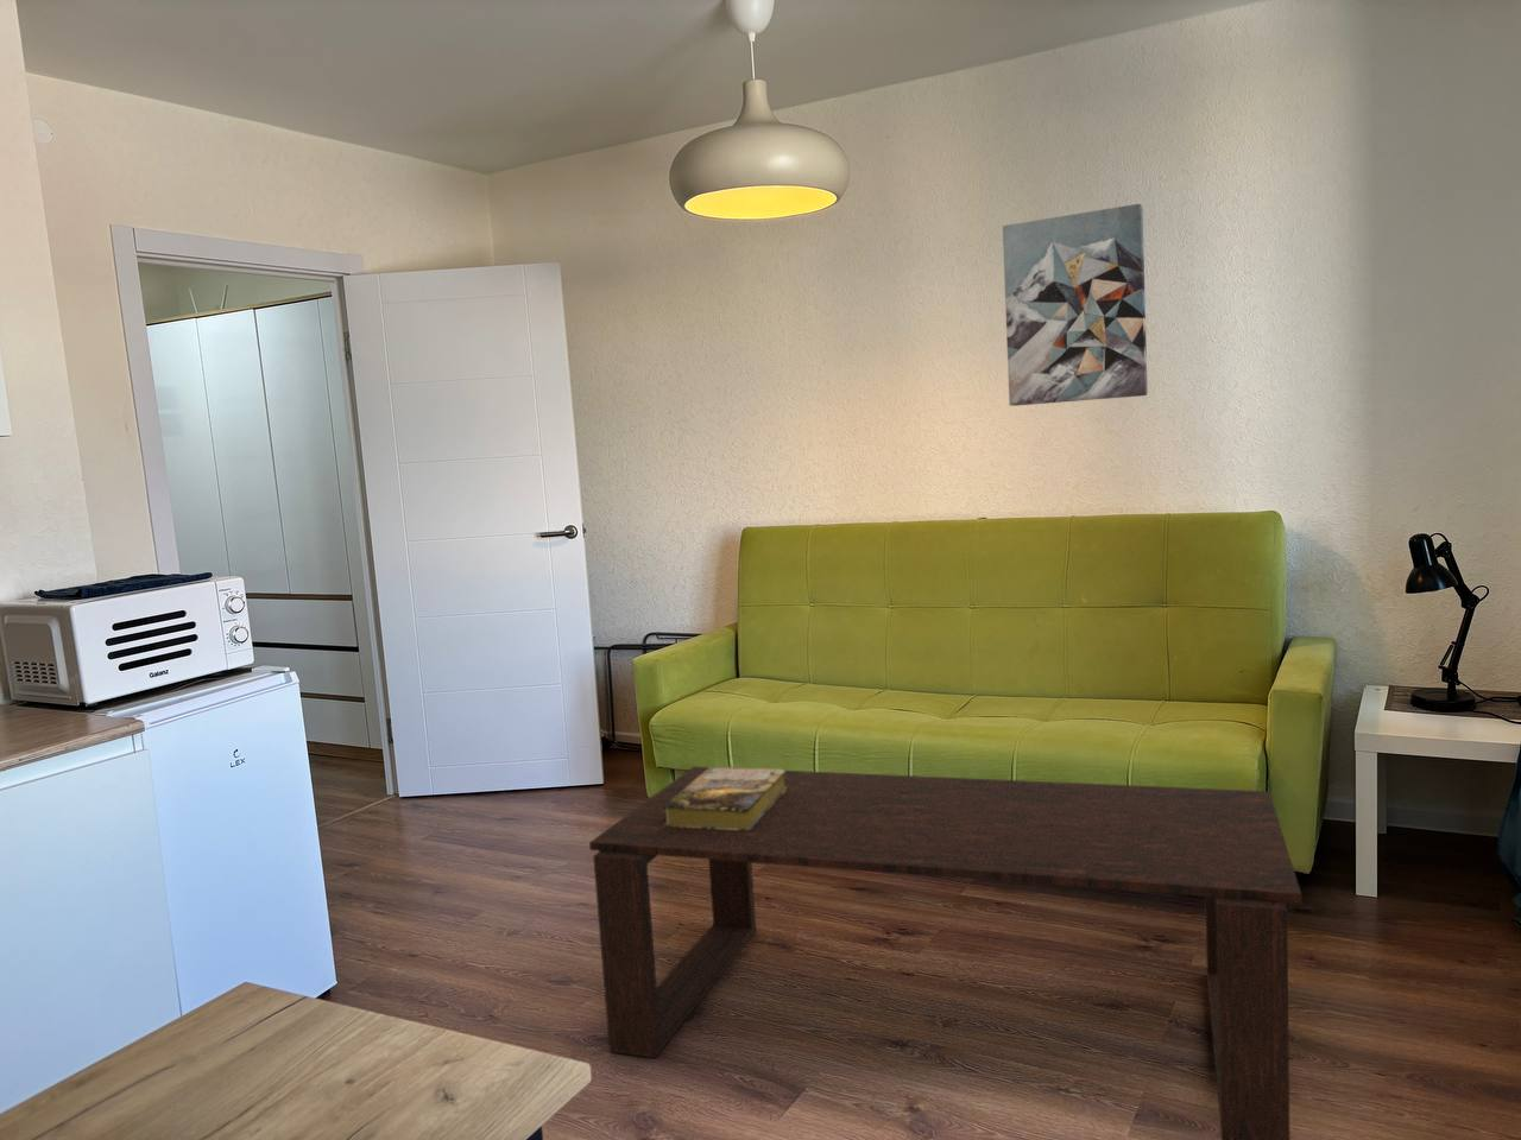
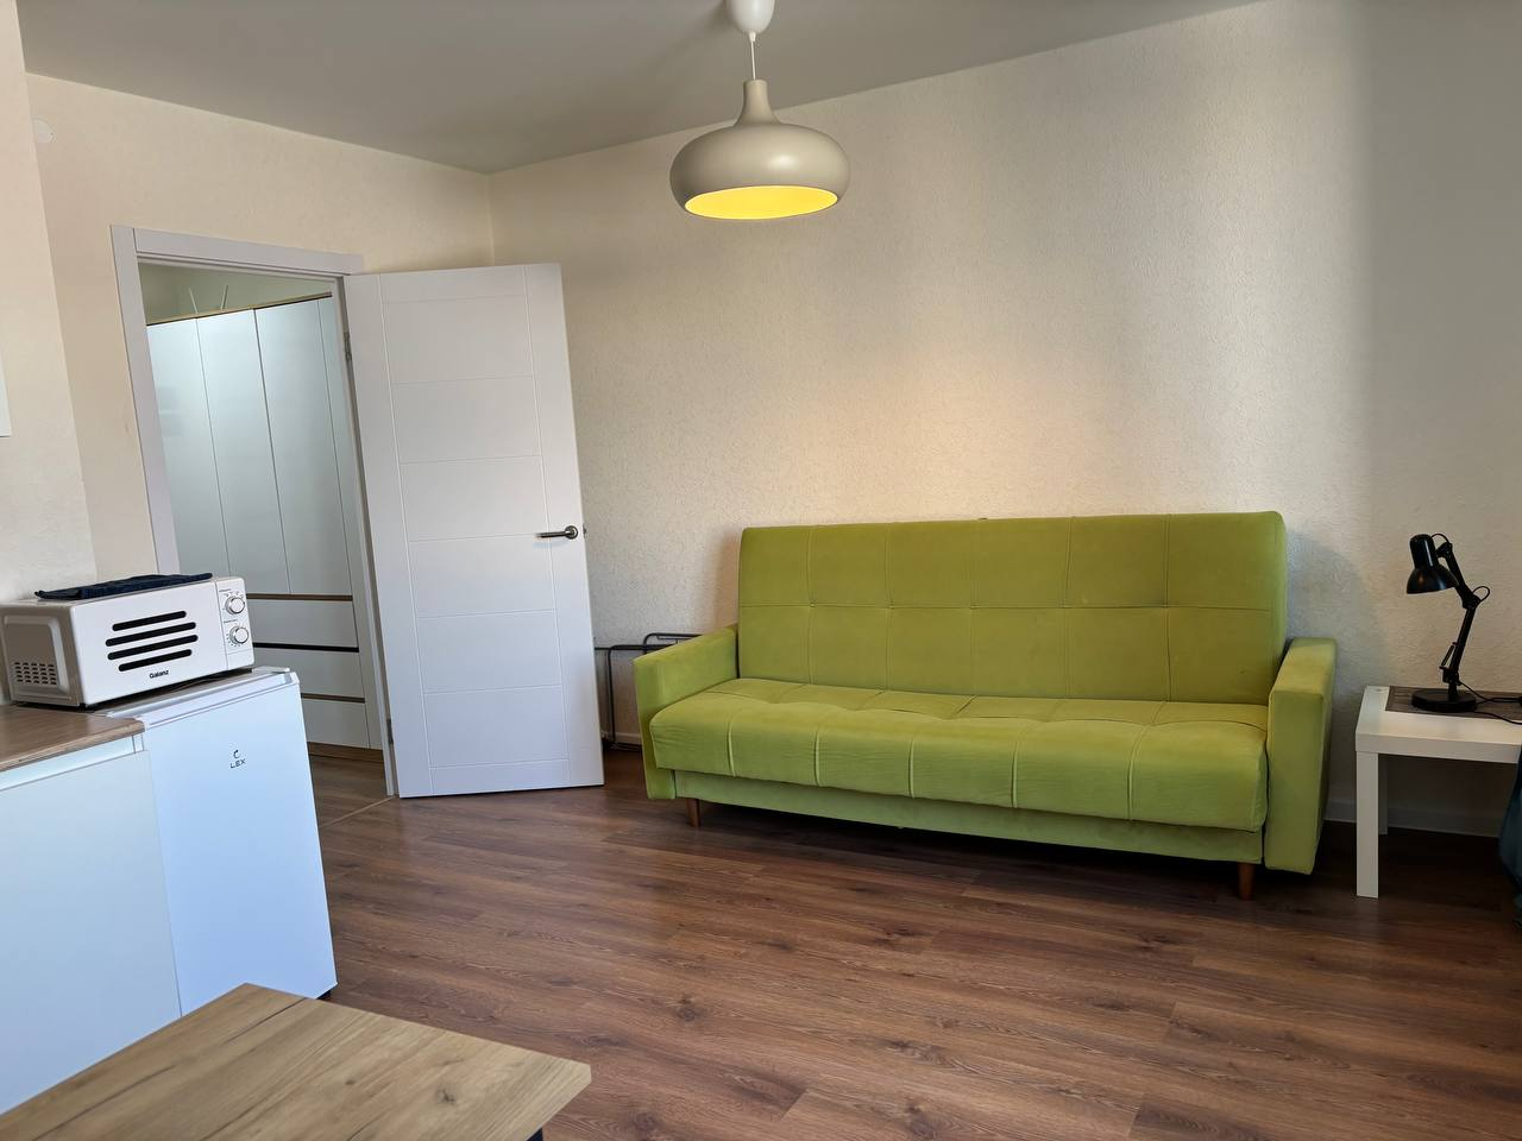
- book (727, 795)
- coffee table (946, 877)
- wall art (1073, 309)
